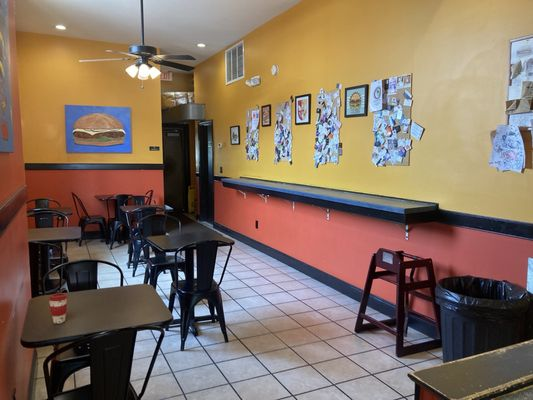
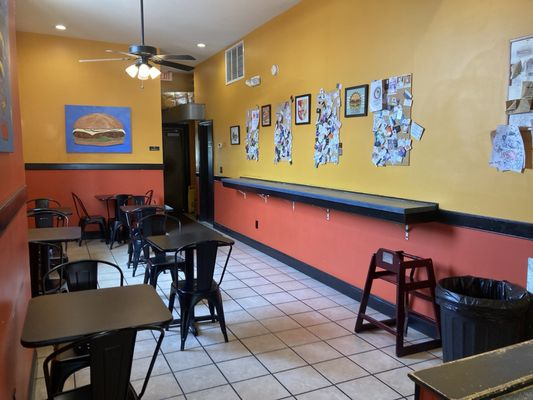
- coffee cup (58, 308)
